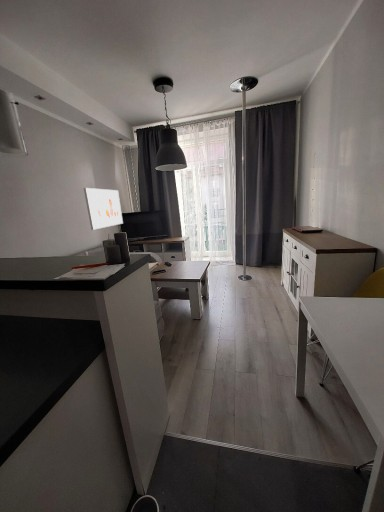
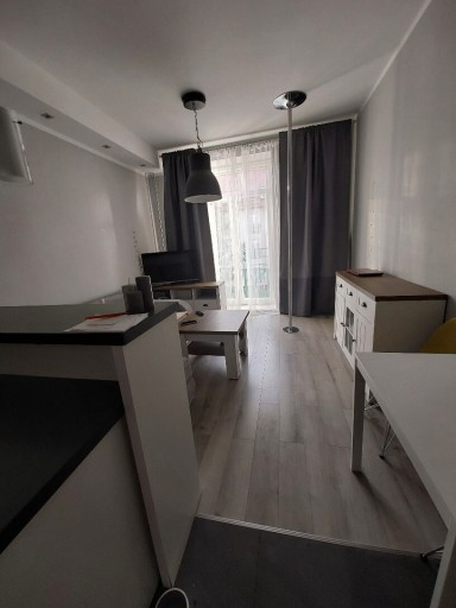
- wall art (105, 208)
